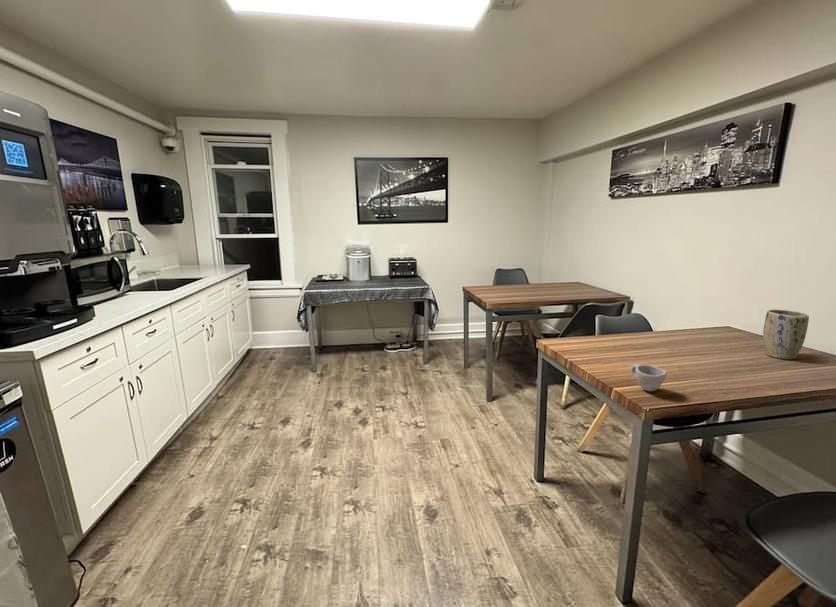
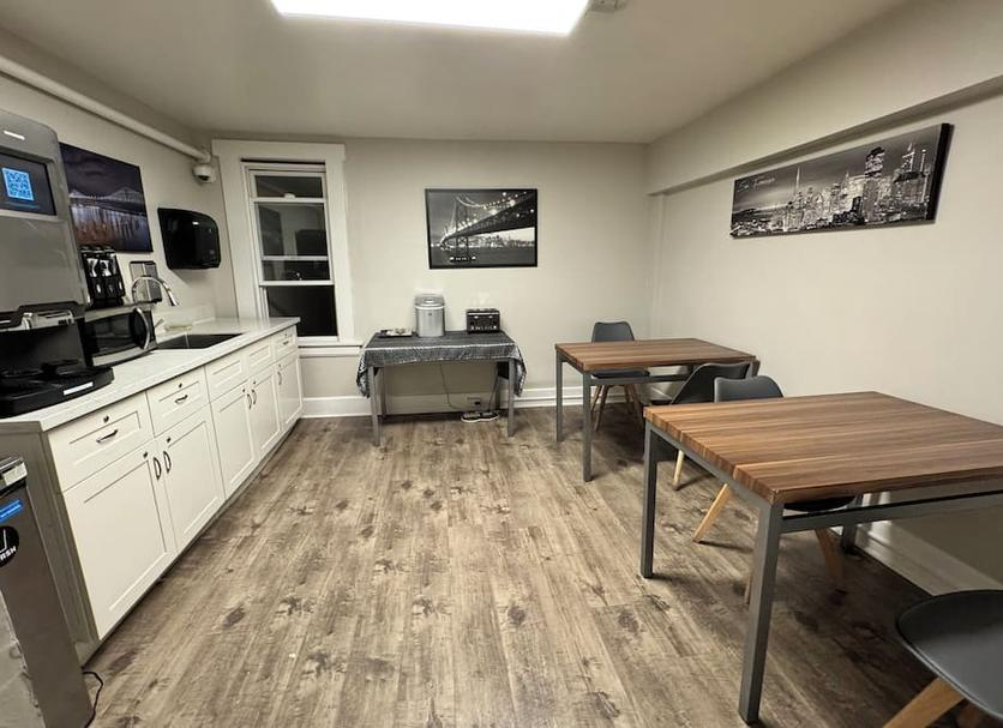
- cup (645, 377)
- plant pot (783, 334)
